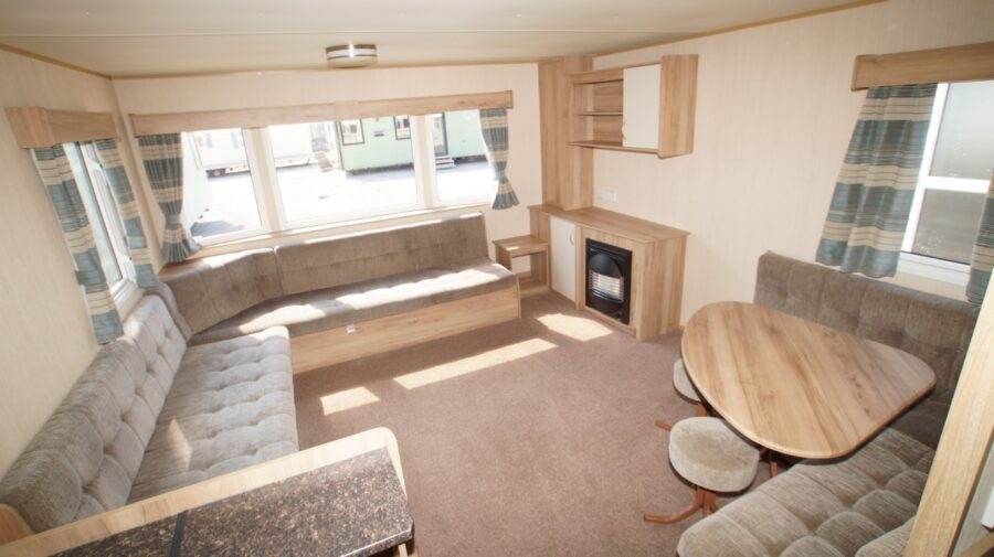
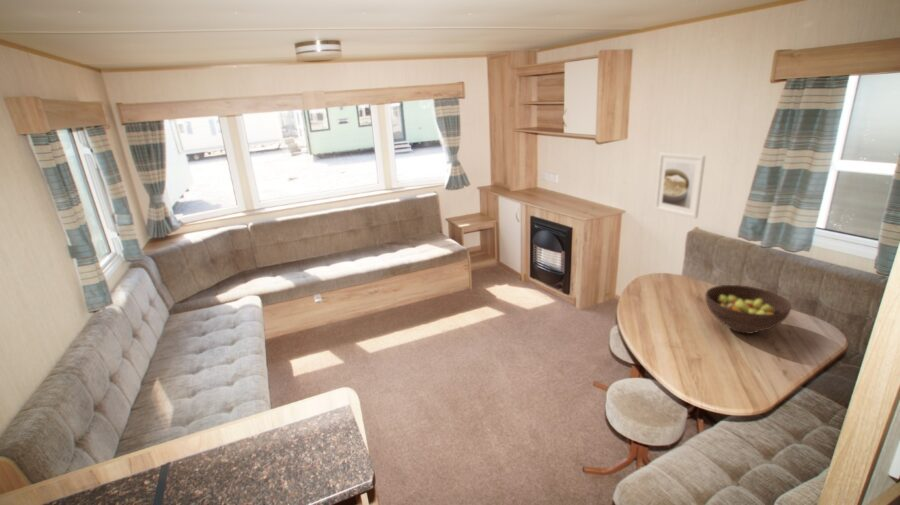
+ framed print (678, 184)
+ fruit bowl (744, 313)
